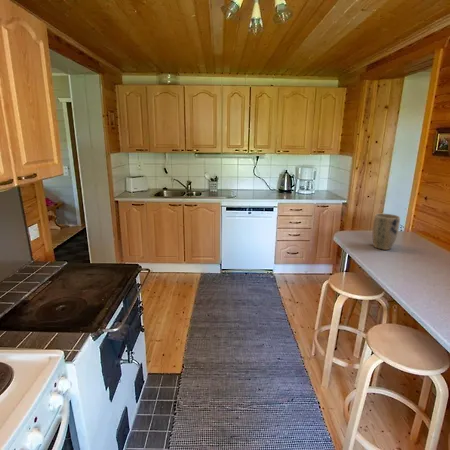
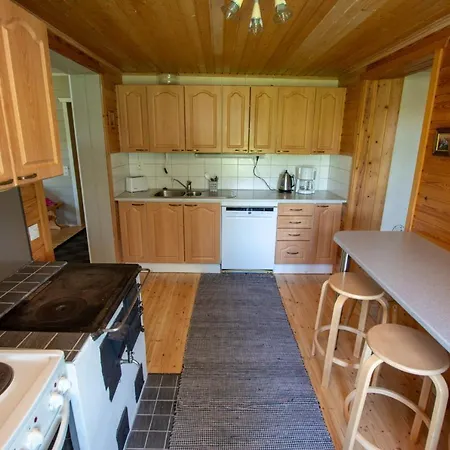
- plant pot (384, 231)
